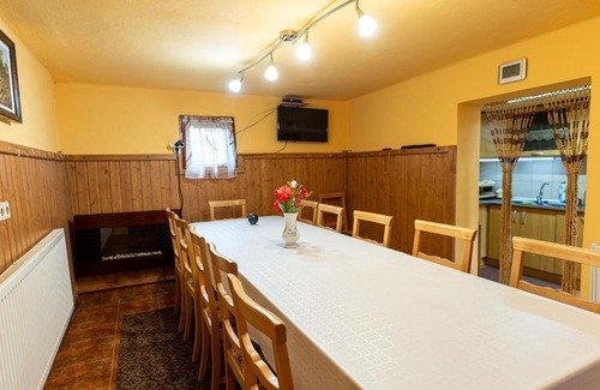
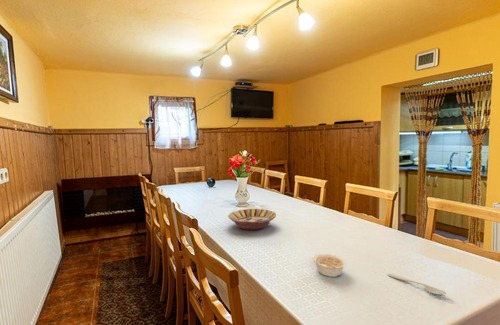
+ serving bowl (252, 220)
+ legume (330, 265)
+ spoon (414, 282)
